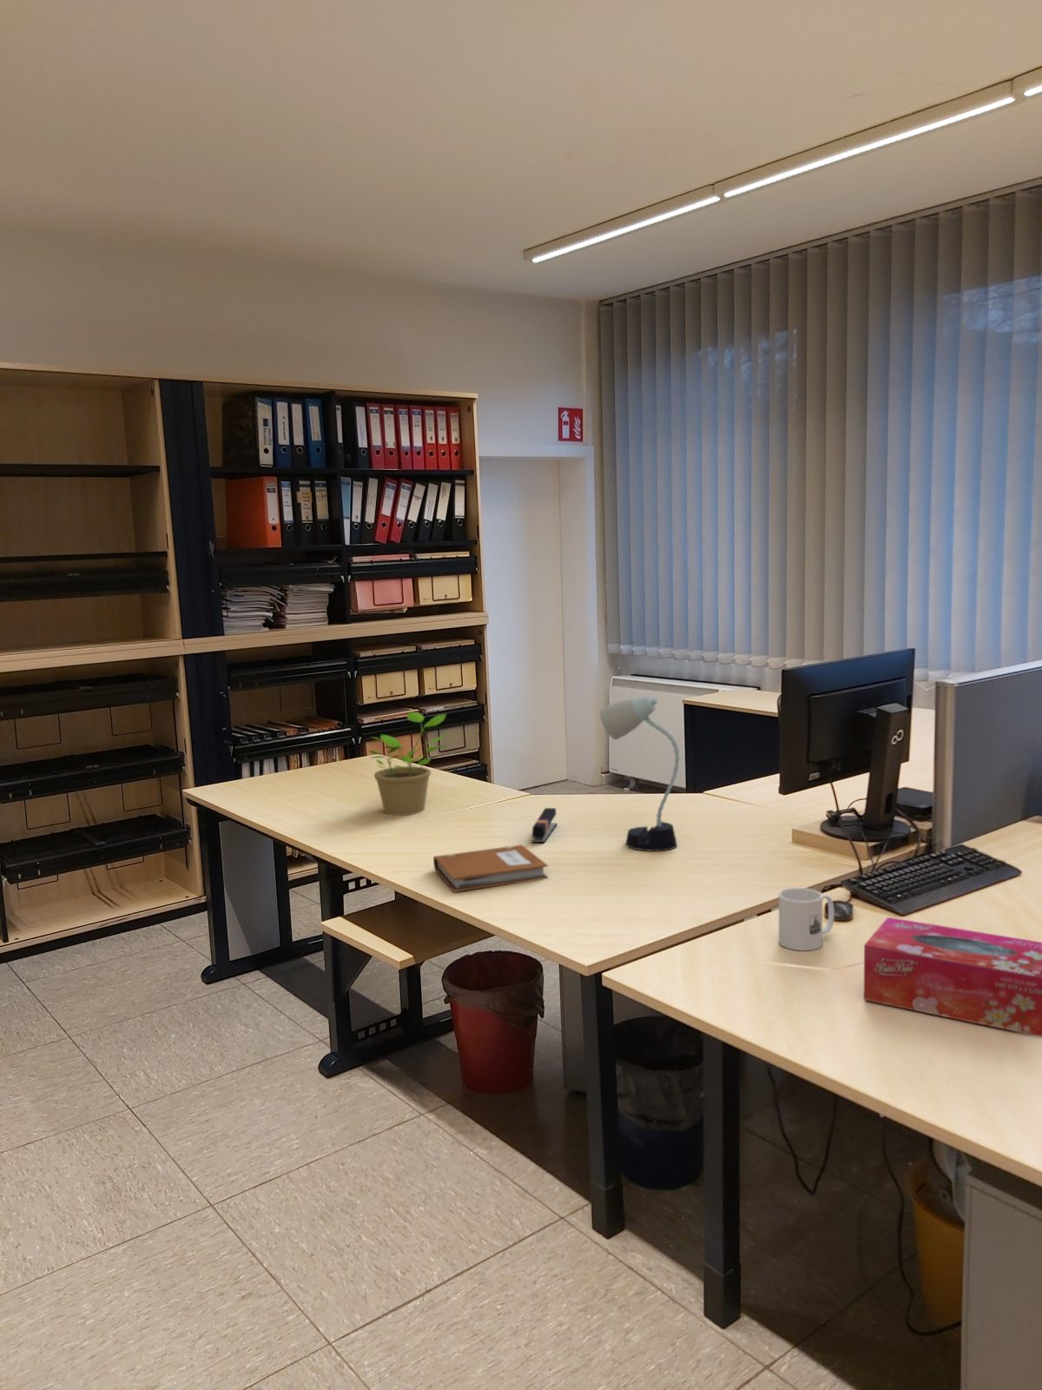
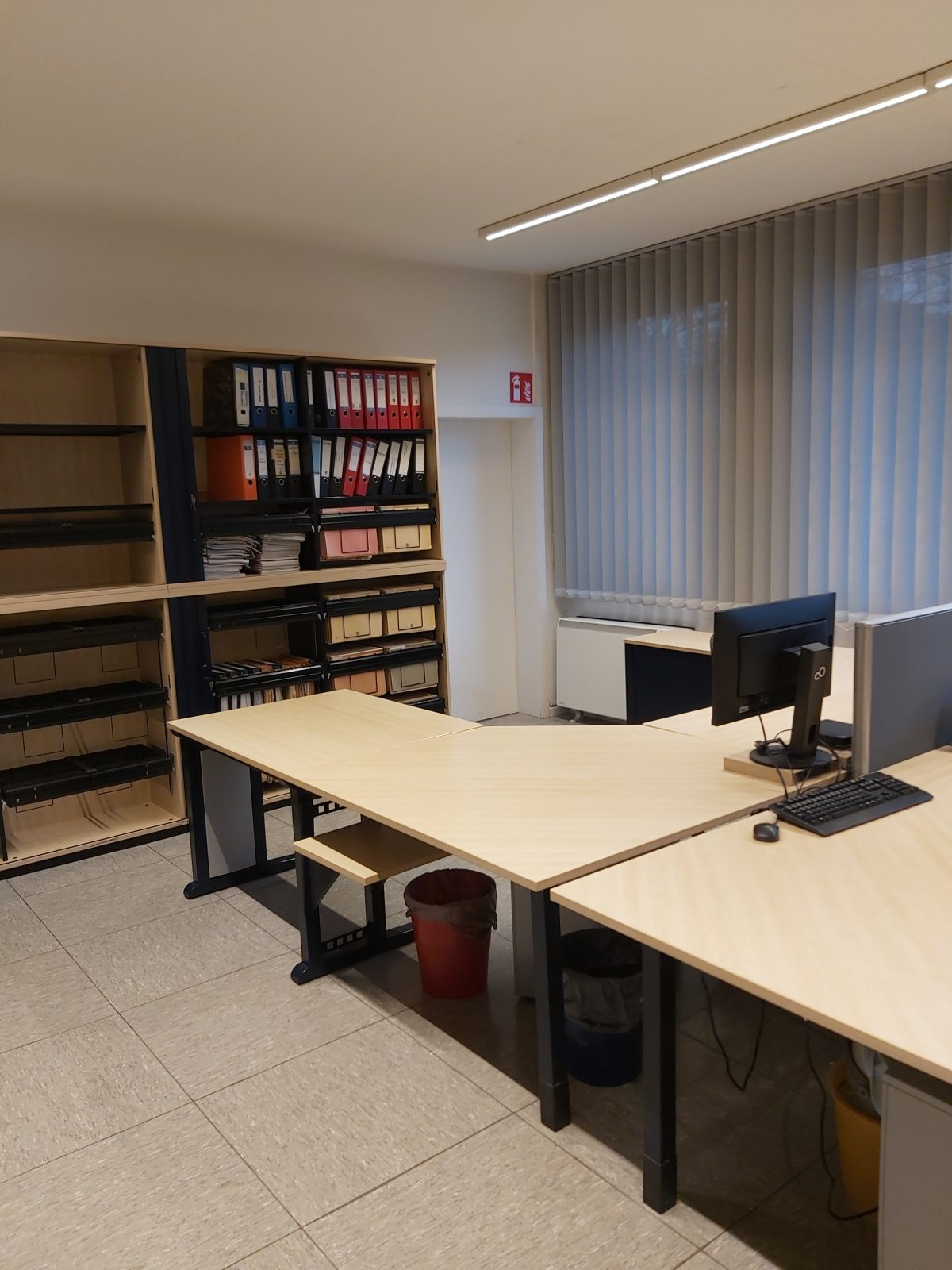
- tissue box (962, 973)
- stapler (544, 824)
- notebook (491, 866)
- mug (808, 916)
- desk lamp (669, 785)
- potted plant (405, 766)
